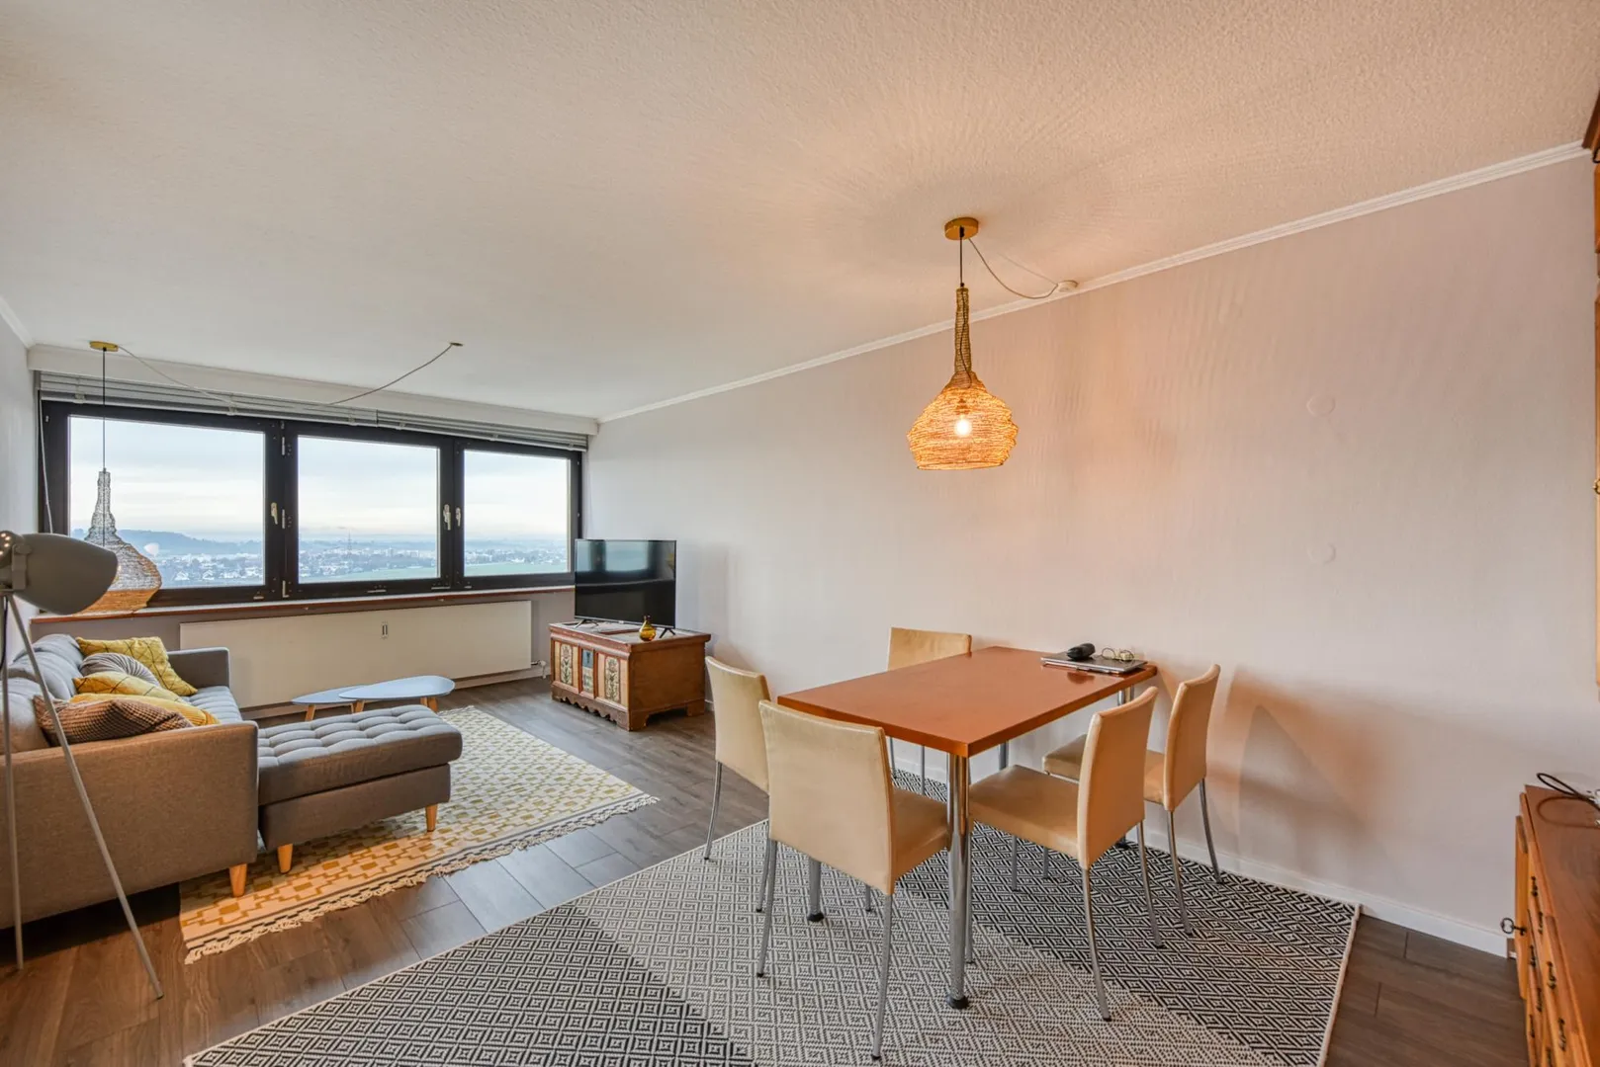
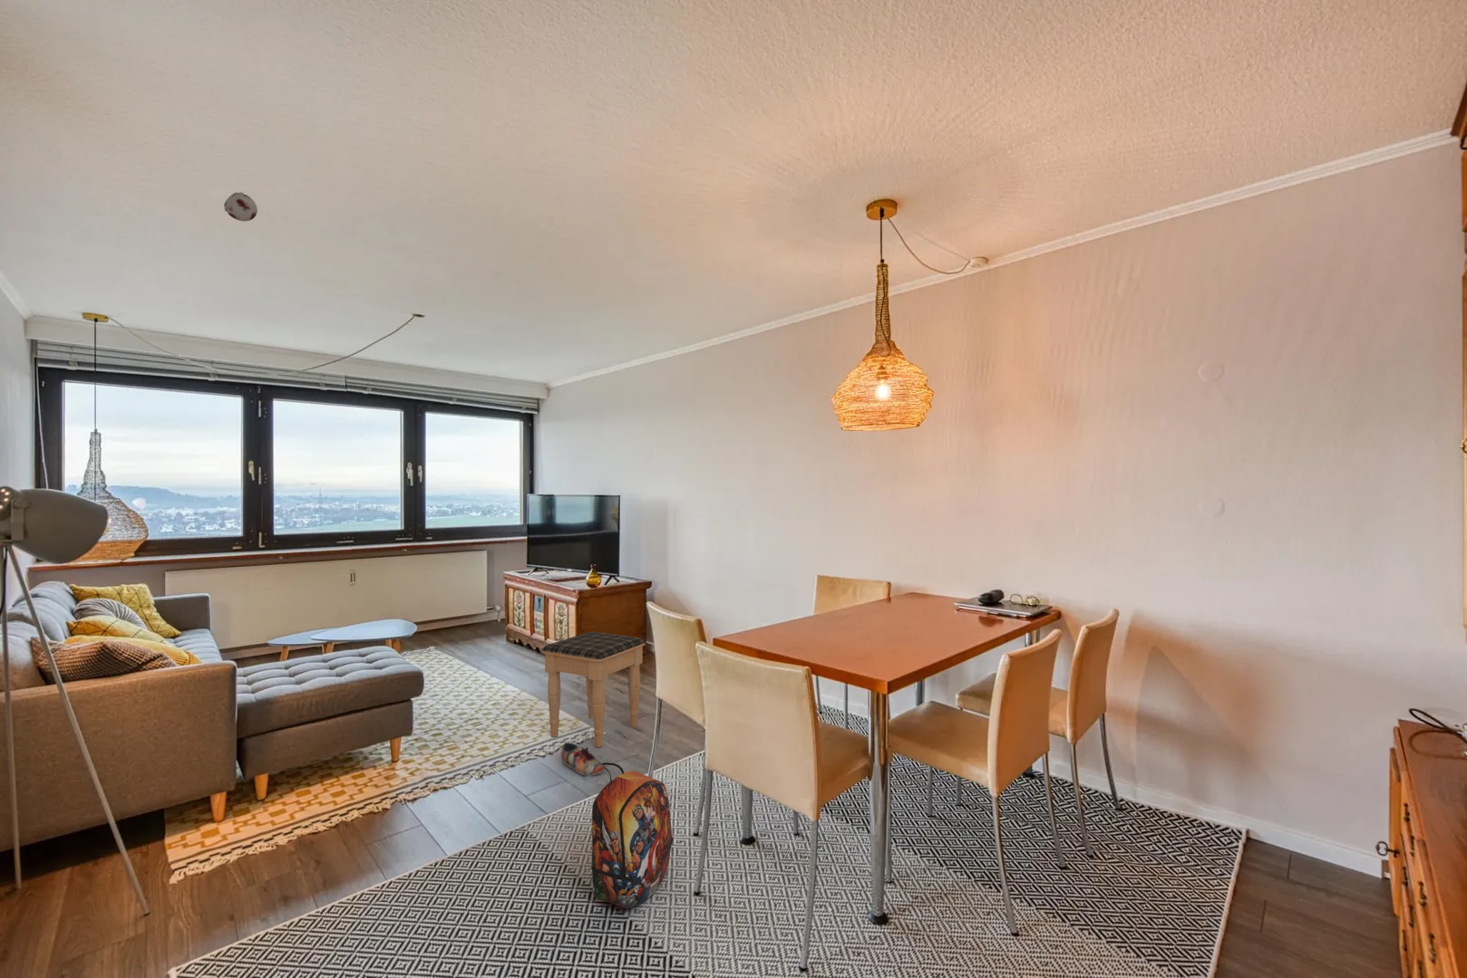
+ footstool (595, 684)
+ smoke detector (240, 206)
+ shoe (581, 758)
+ backpack (630, 828)
